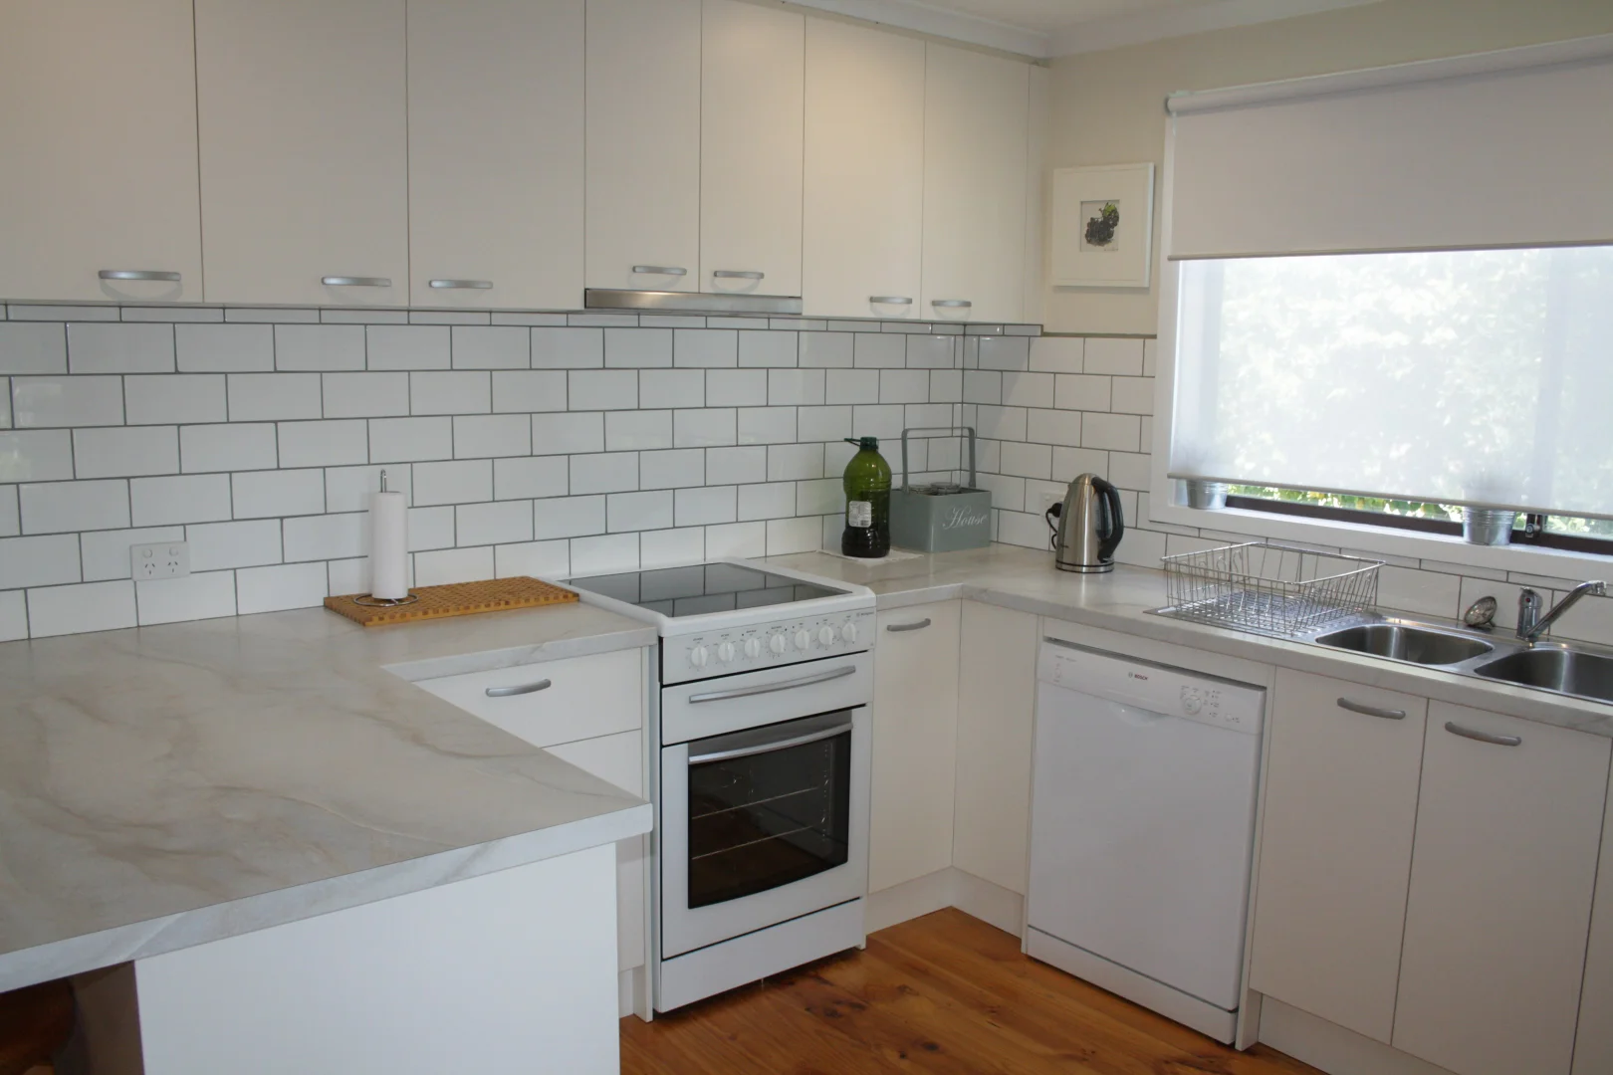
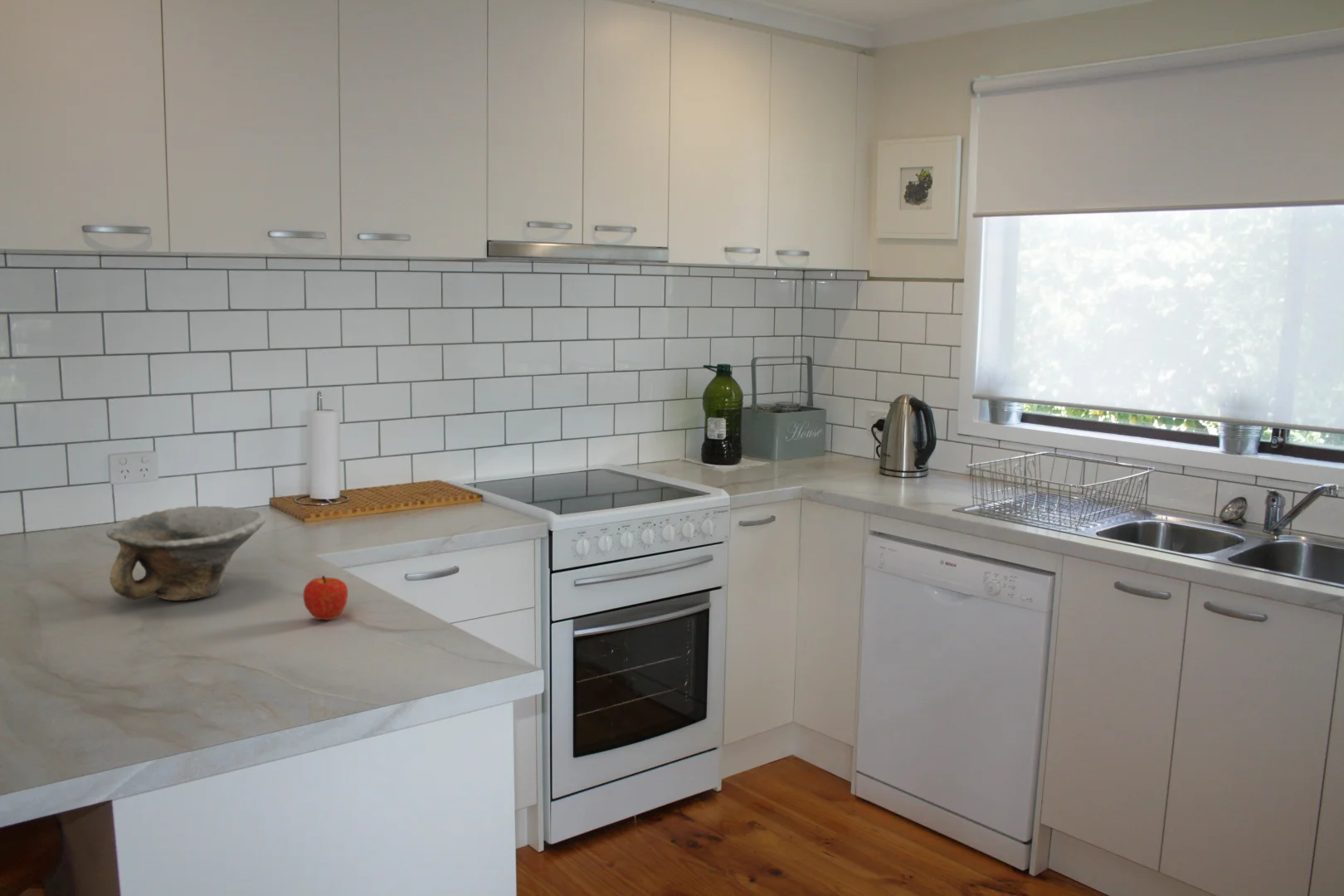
+ bowl (187, 557)
+ fruit (325, 597)
